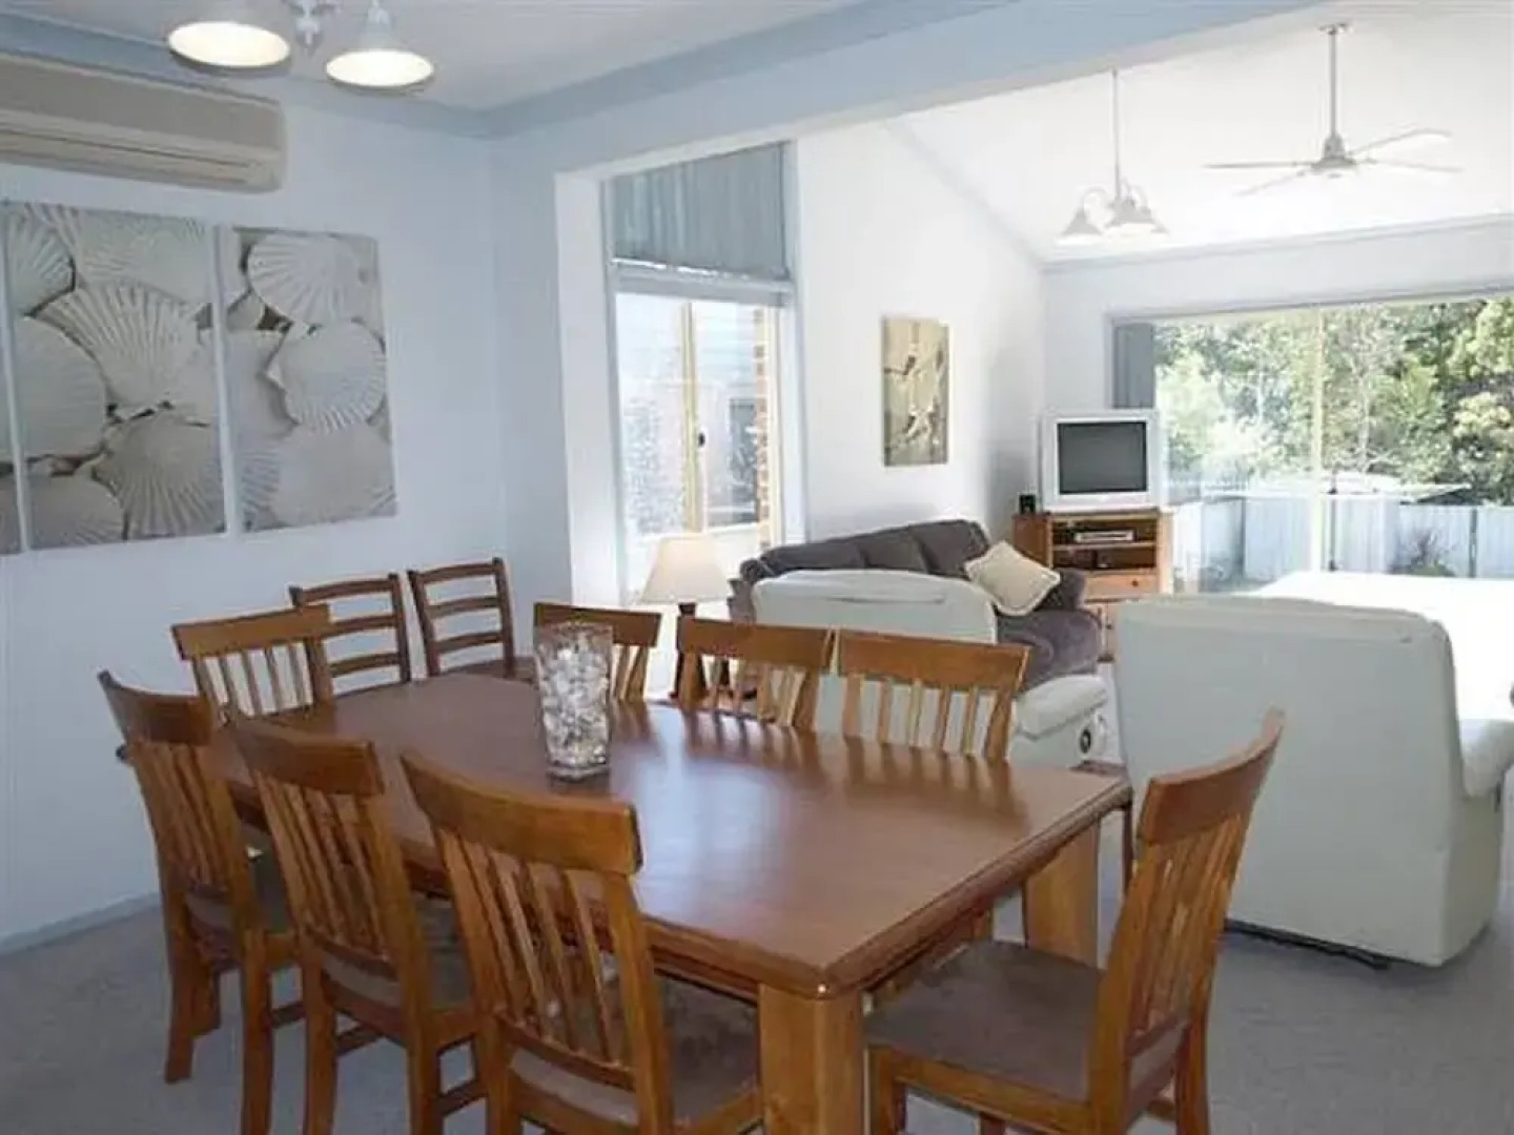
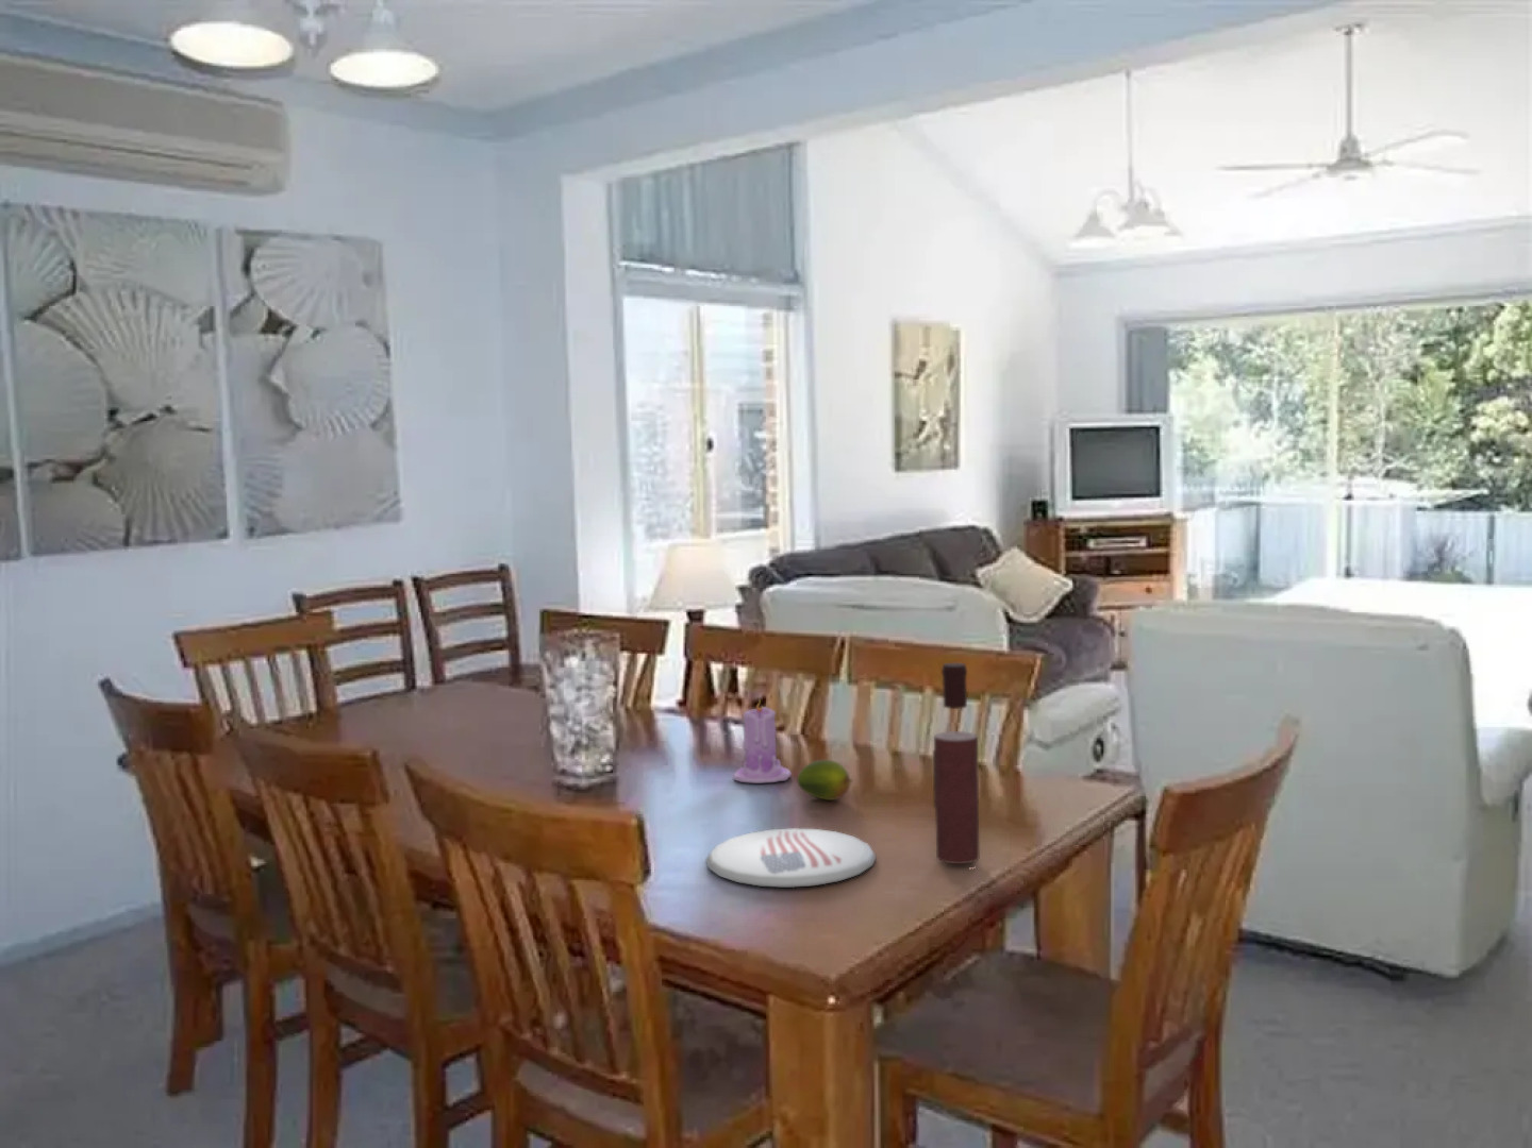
+ candle (761, 737)
+ fruit (824, 779)
+ plate (790, 854)
+ wine bottle (955, 763)
